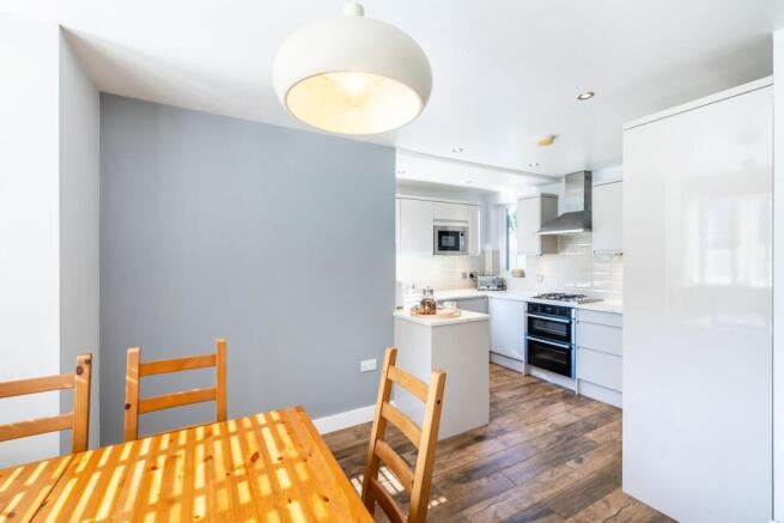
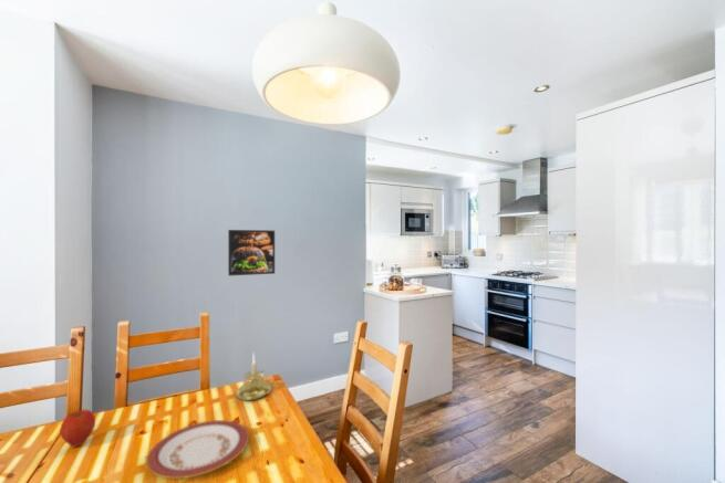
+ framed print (251, 252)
+ candle holder (255, 371)
+ apple (77, 428)
+ plate (200, 448)
